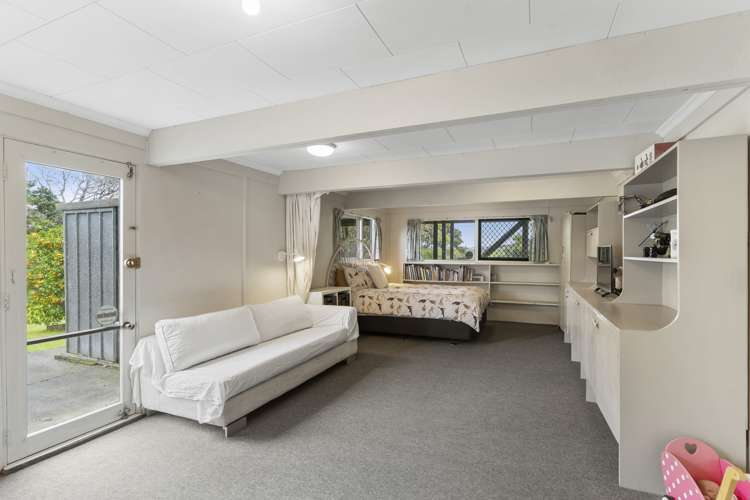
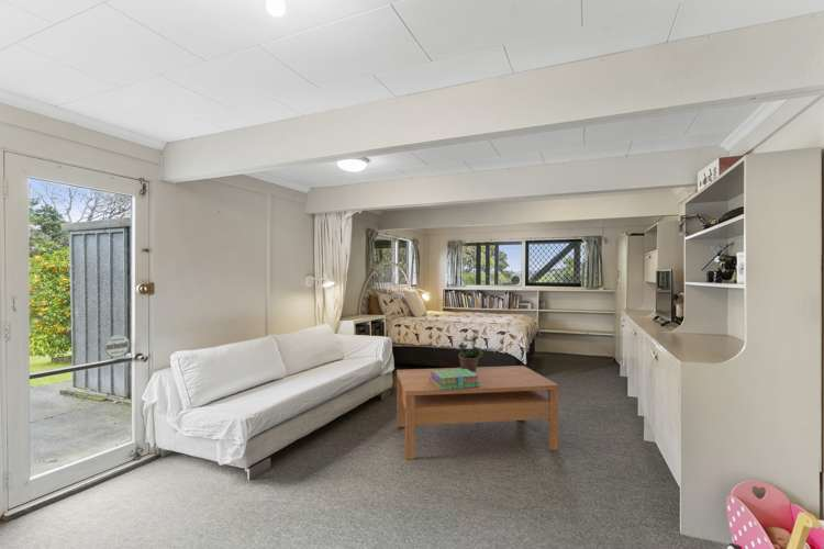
+ stack of books (454, 378)
+ potted plant (469, 350)
+ coffee table (471, 406)
